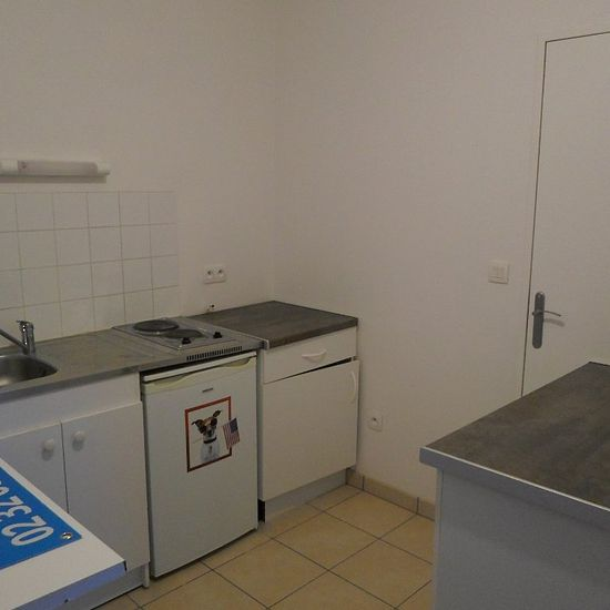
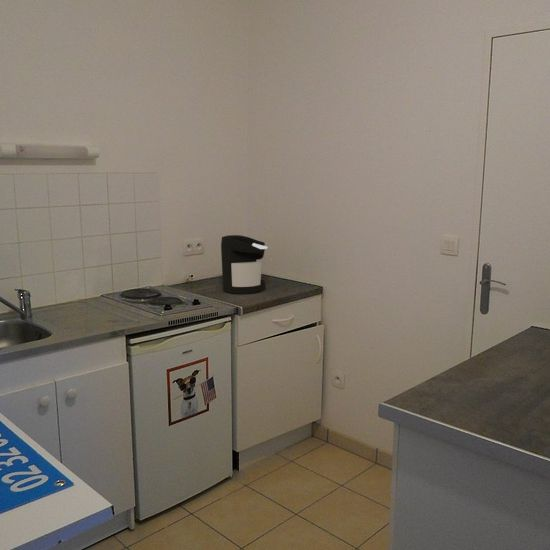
+ coffee maker (245, 262)
